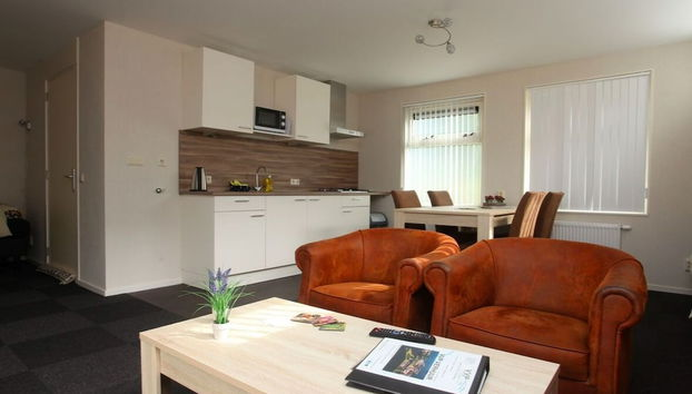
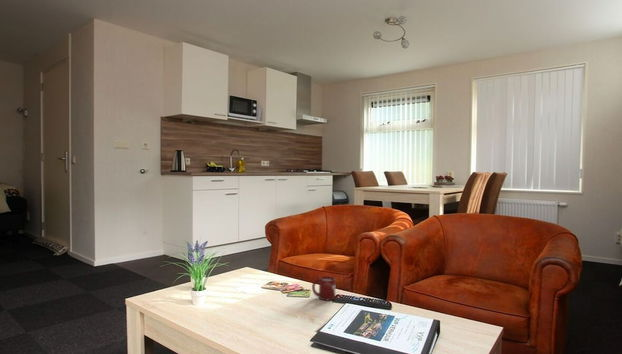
+ cup (323, 287)
